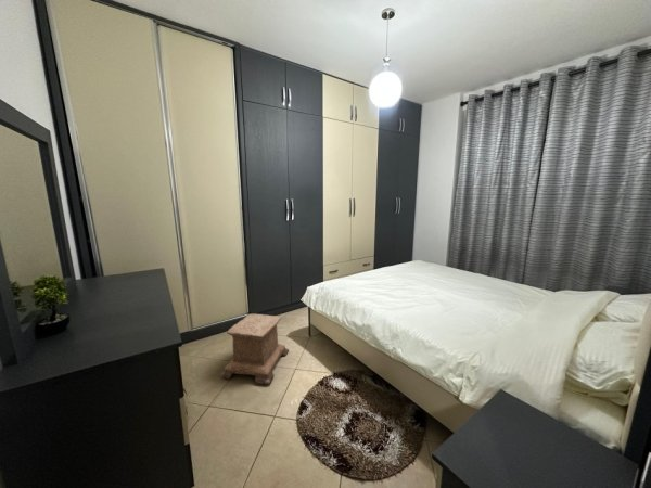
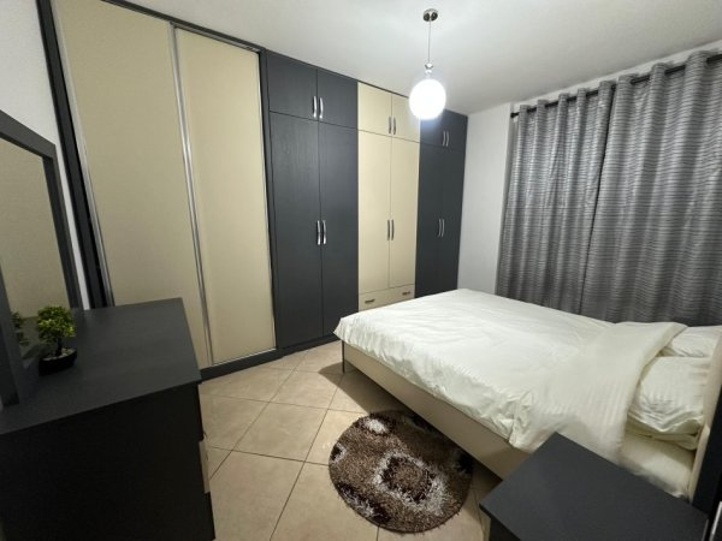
- stool (256, 343)
